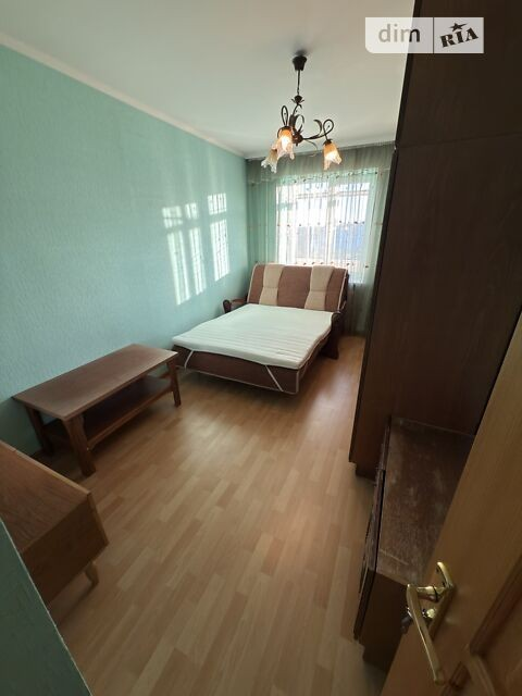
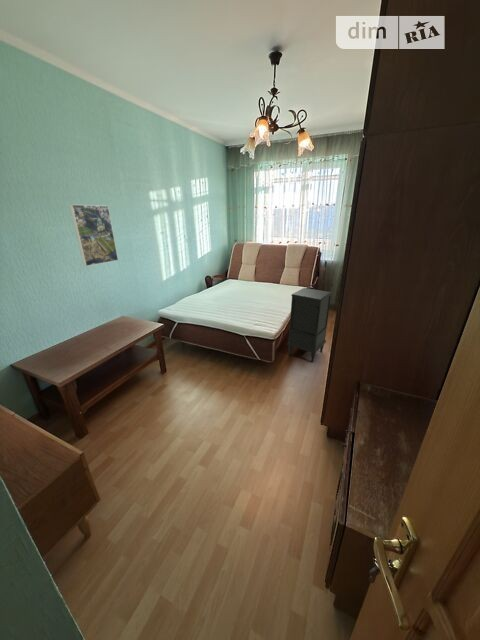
+ nightstand (308, 324)
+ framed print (96, 235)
